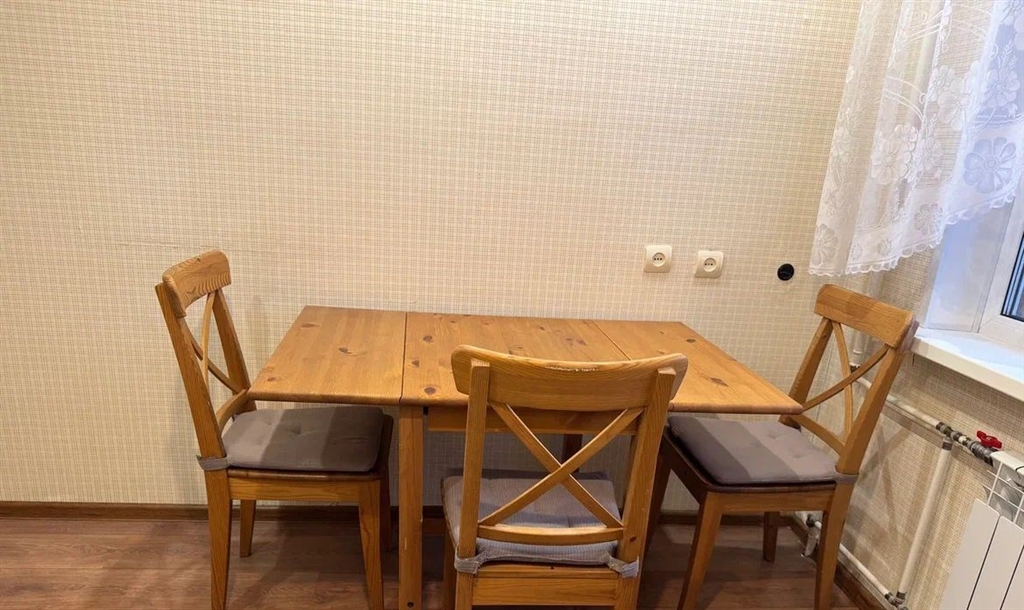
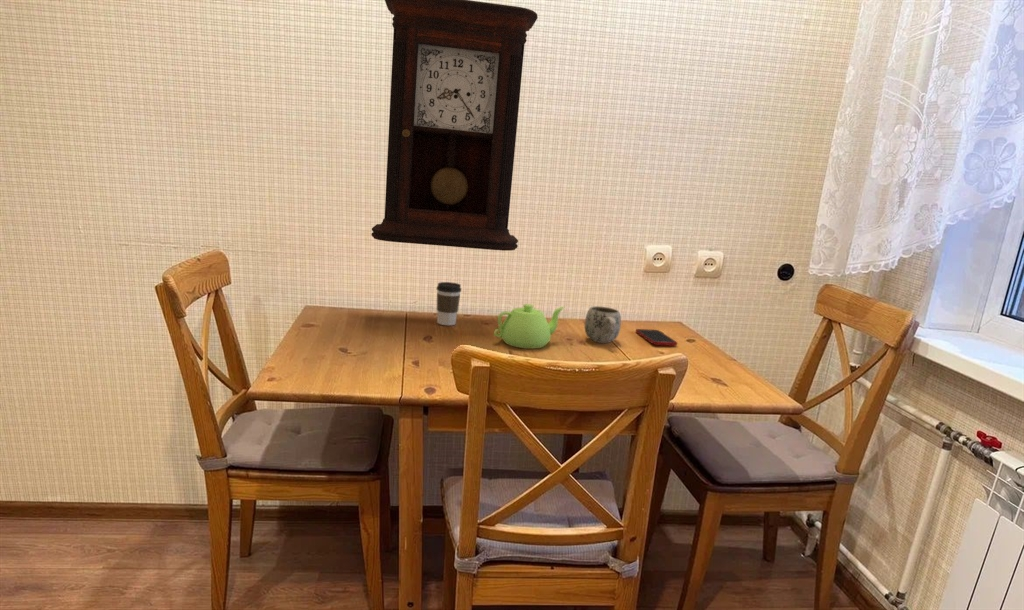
+ pendulum clock (453, 129)
+ coffee cup (447, 303)
+ mug (604, 326)
+ cell phone (655, 337)
+ teapot (529, 323)
